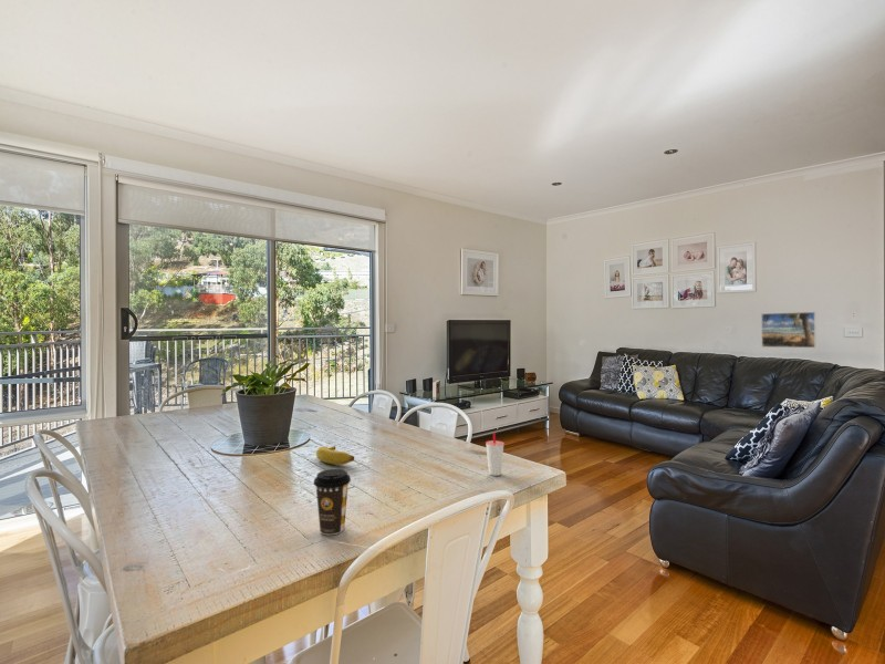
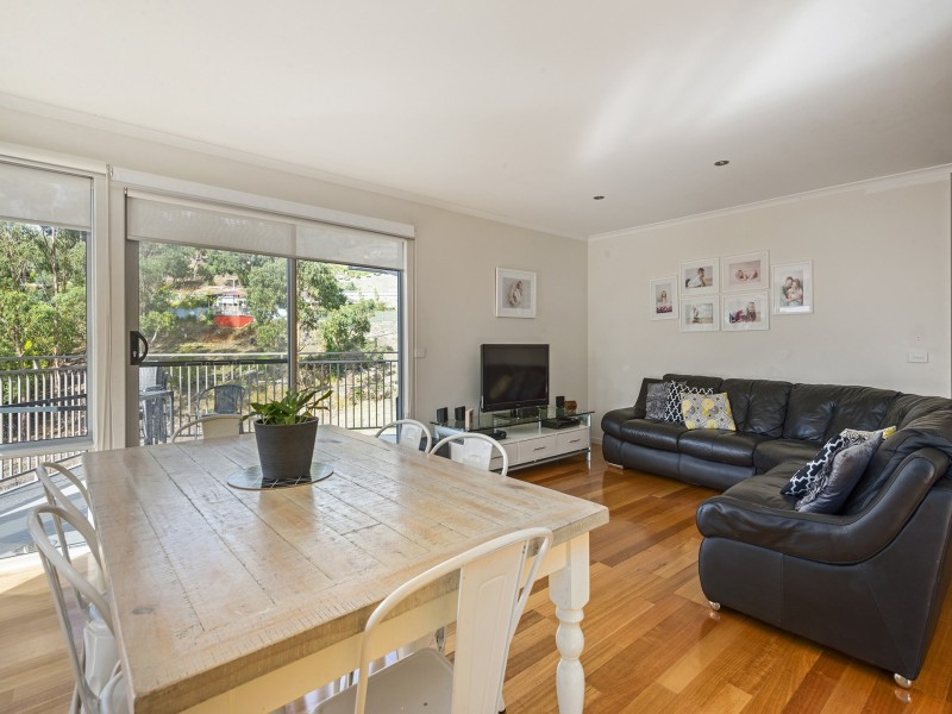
- cup (494, 453)
- coffee cup (332, 501)
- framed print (788, 330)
- banana (336, 454)
